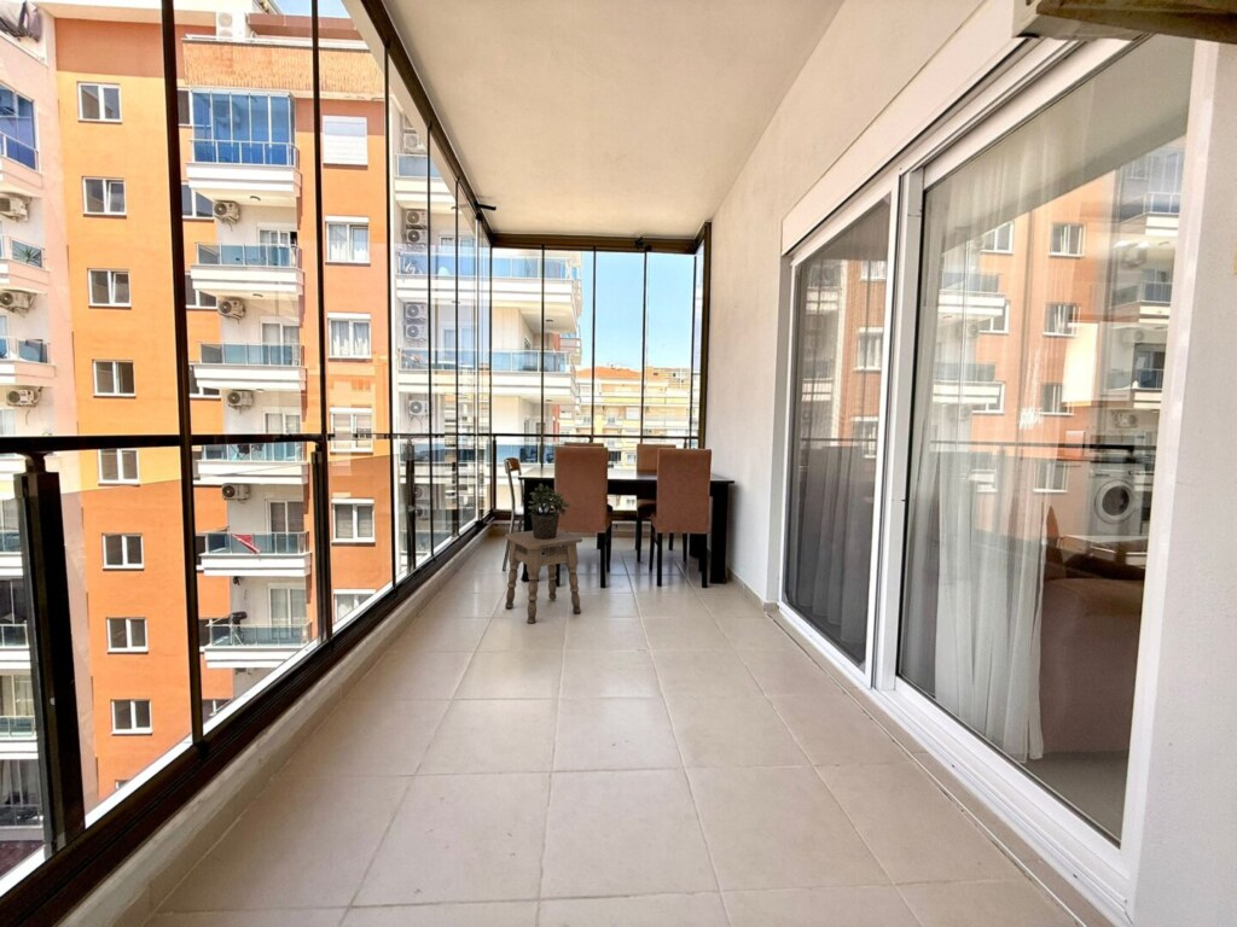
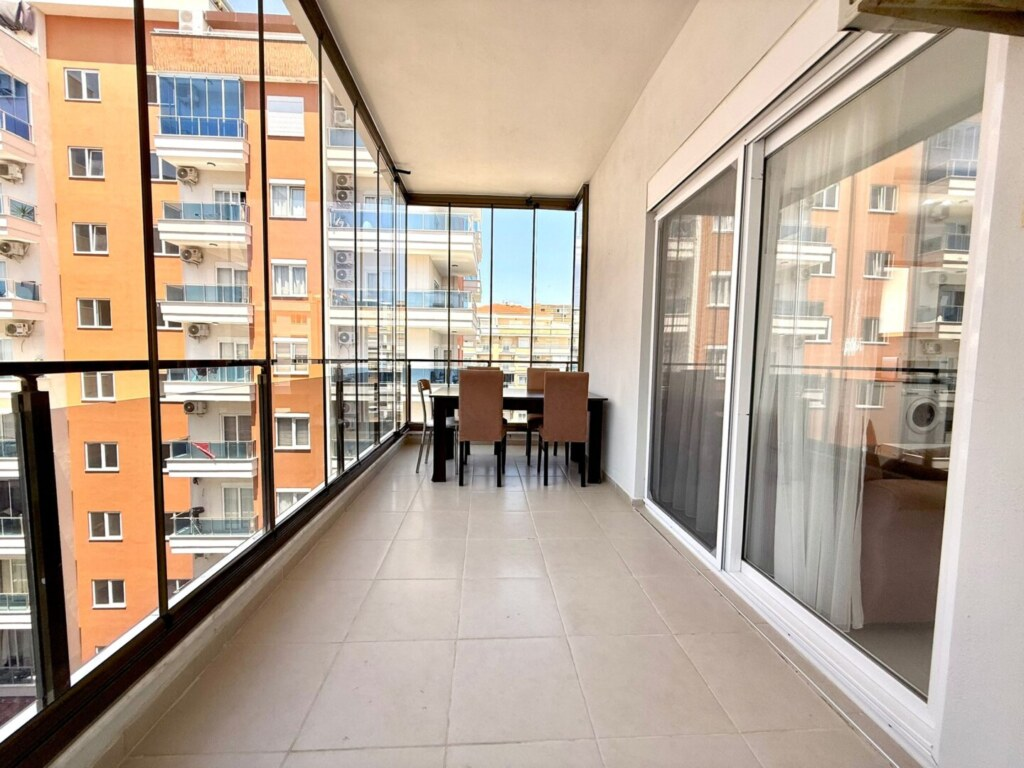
- potted plant (544, 509)
- side table (539, 572)
